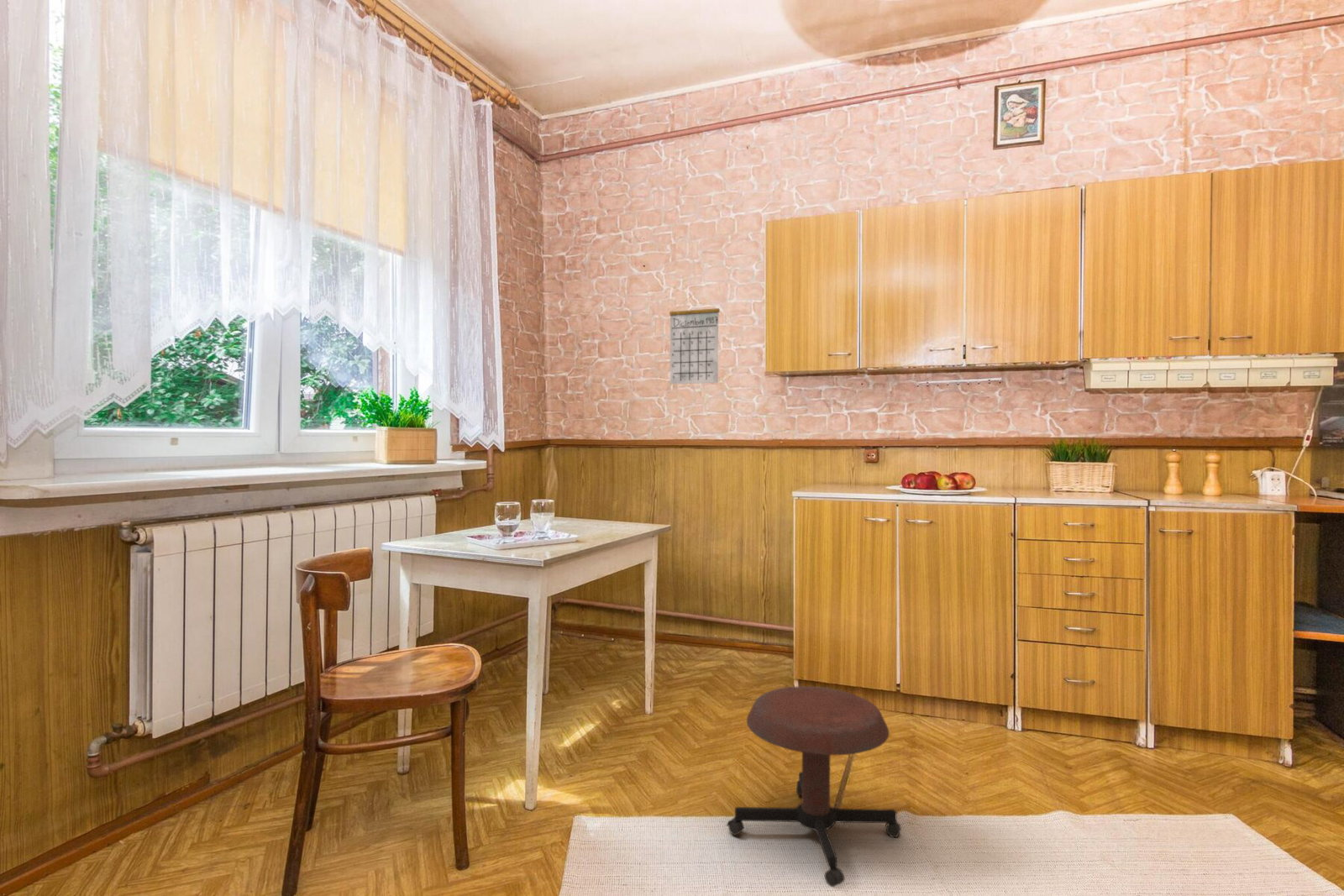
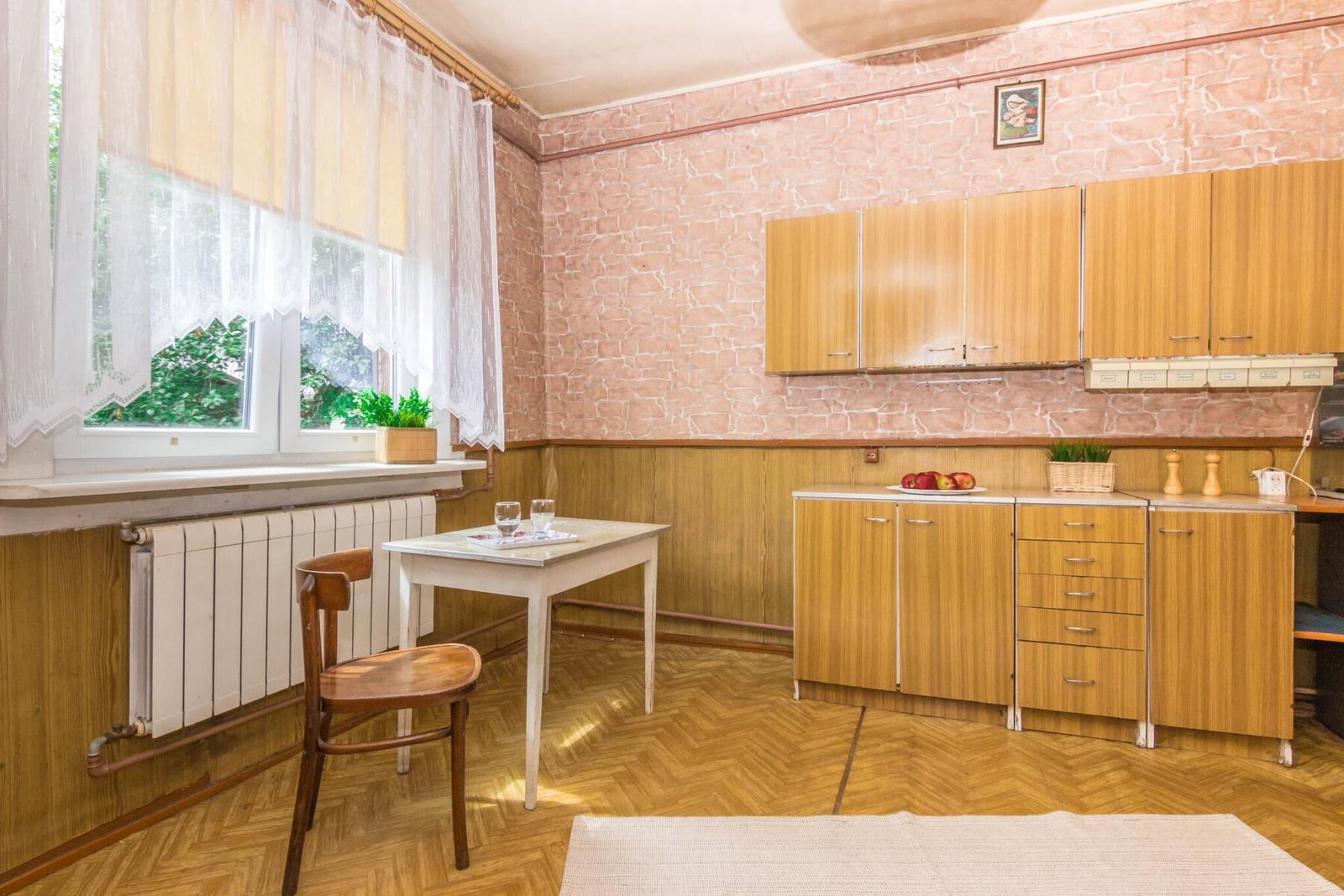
- stool (815, 770)
- calendar (694, 338)
